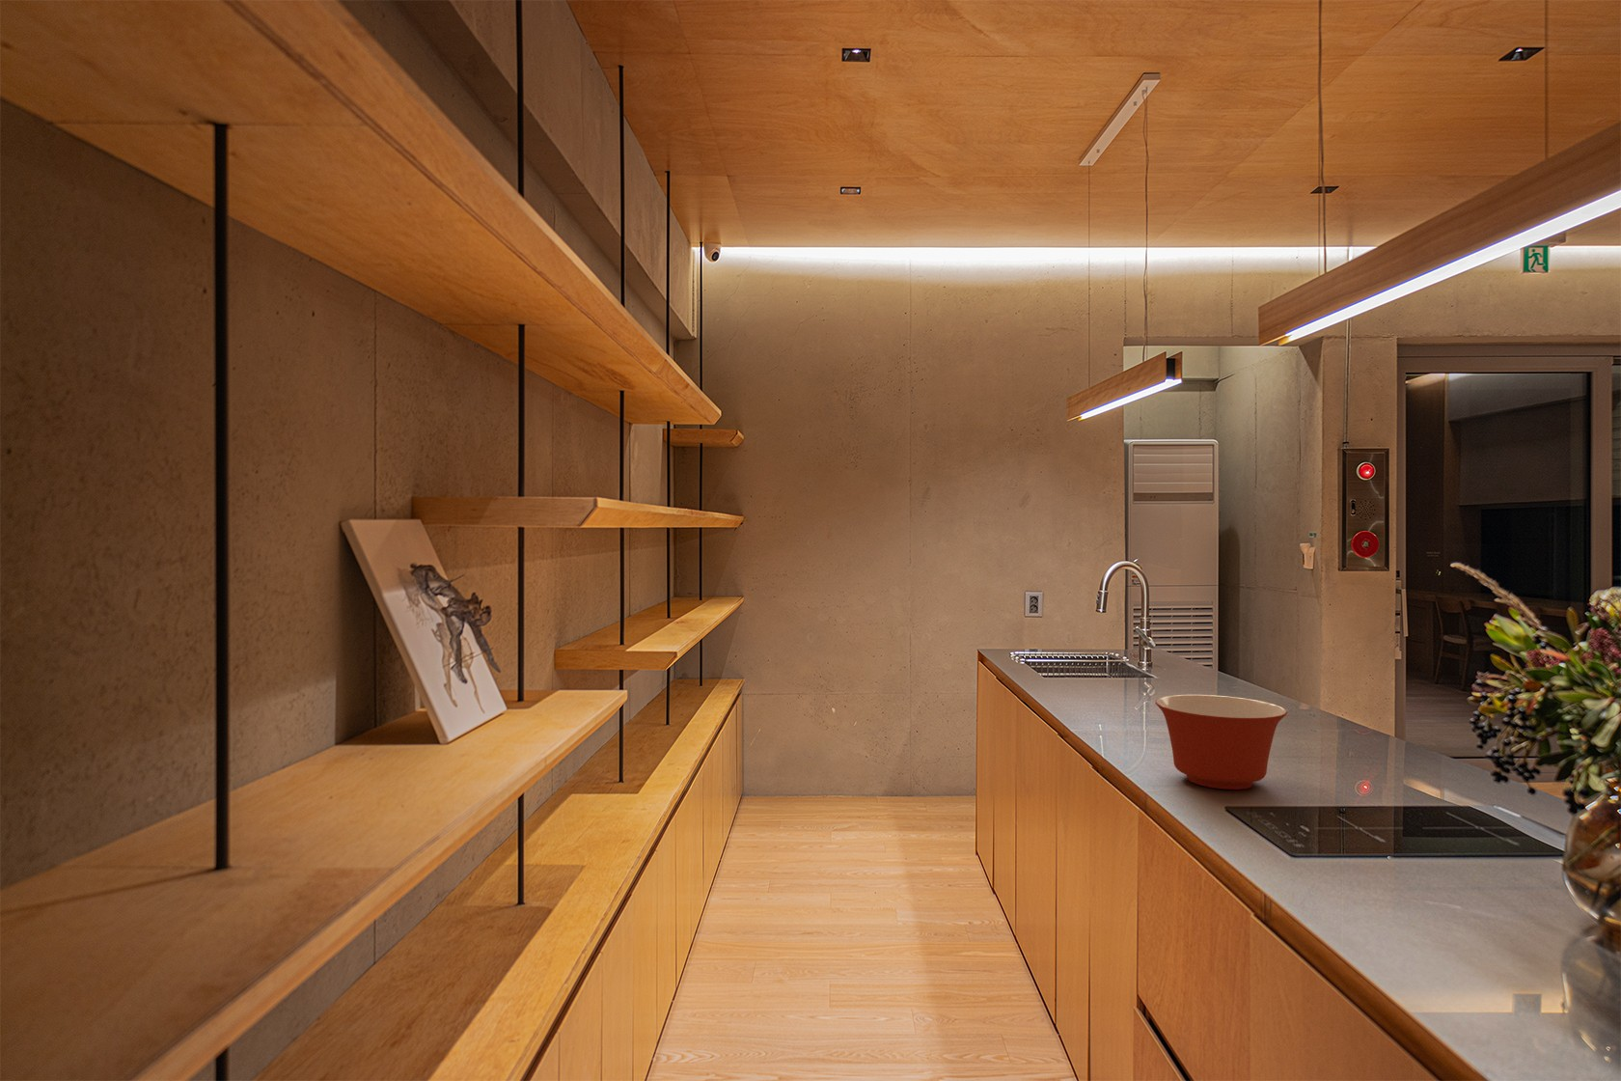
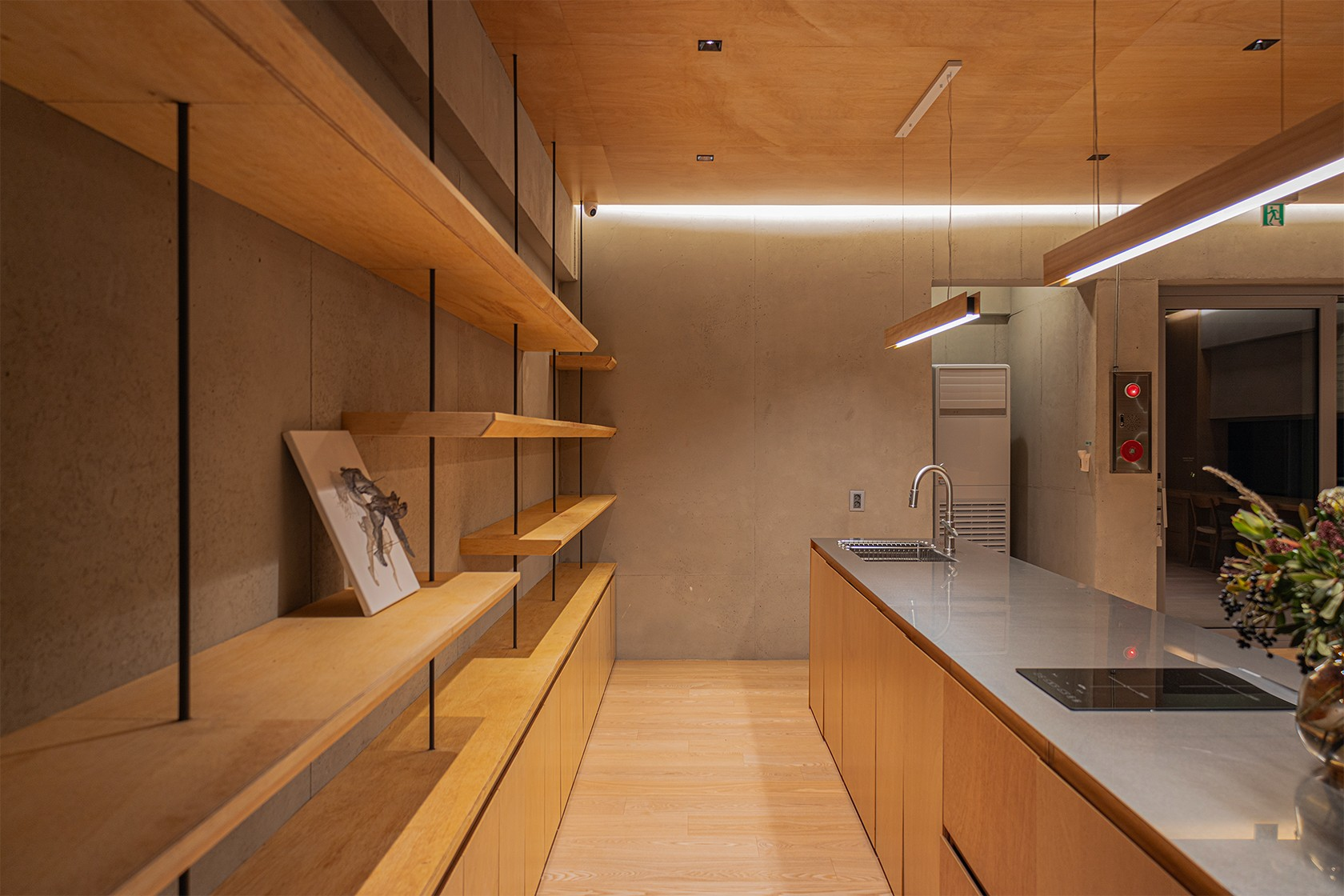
- mixing bowl (1218, 743)
